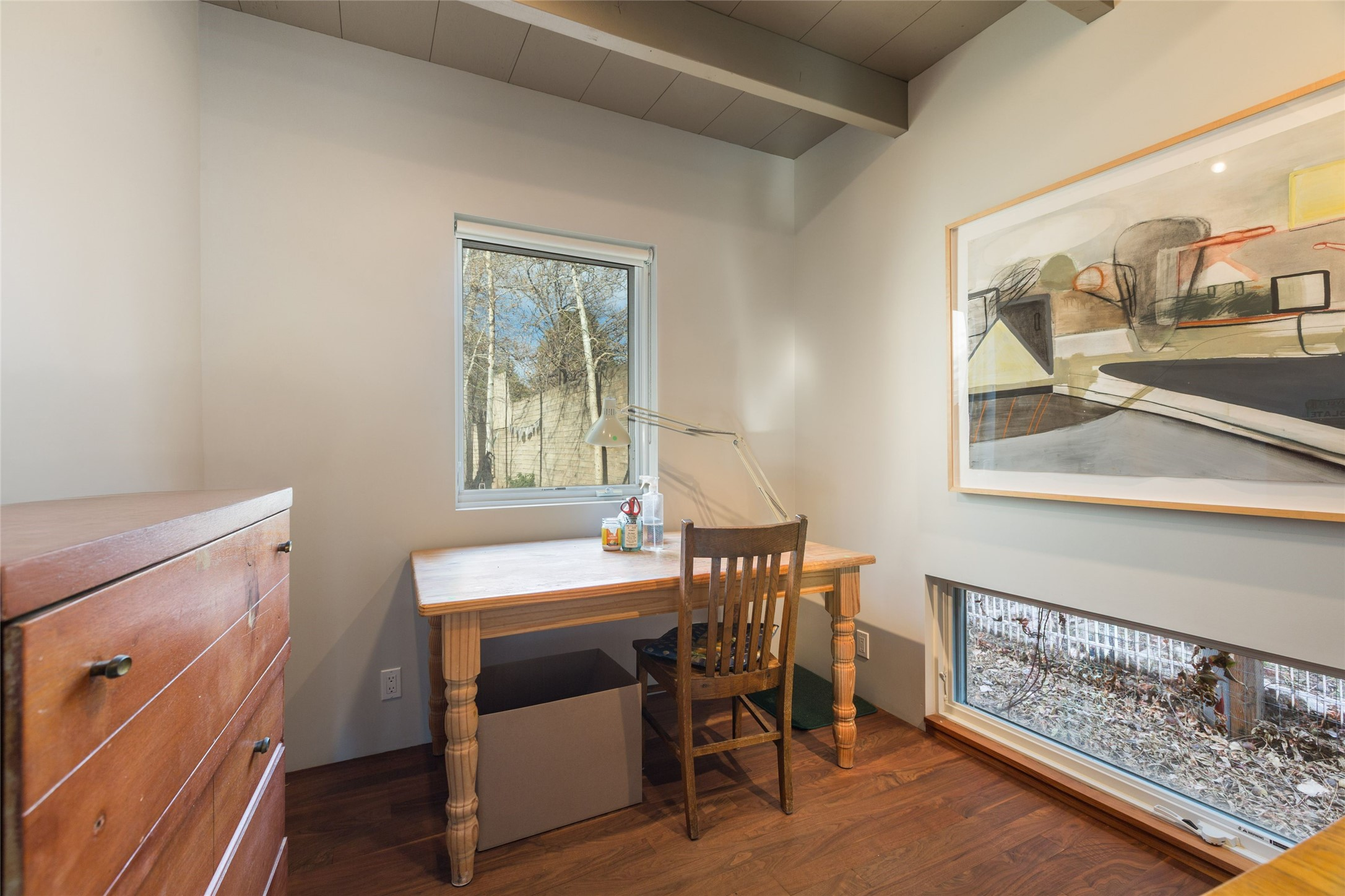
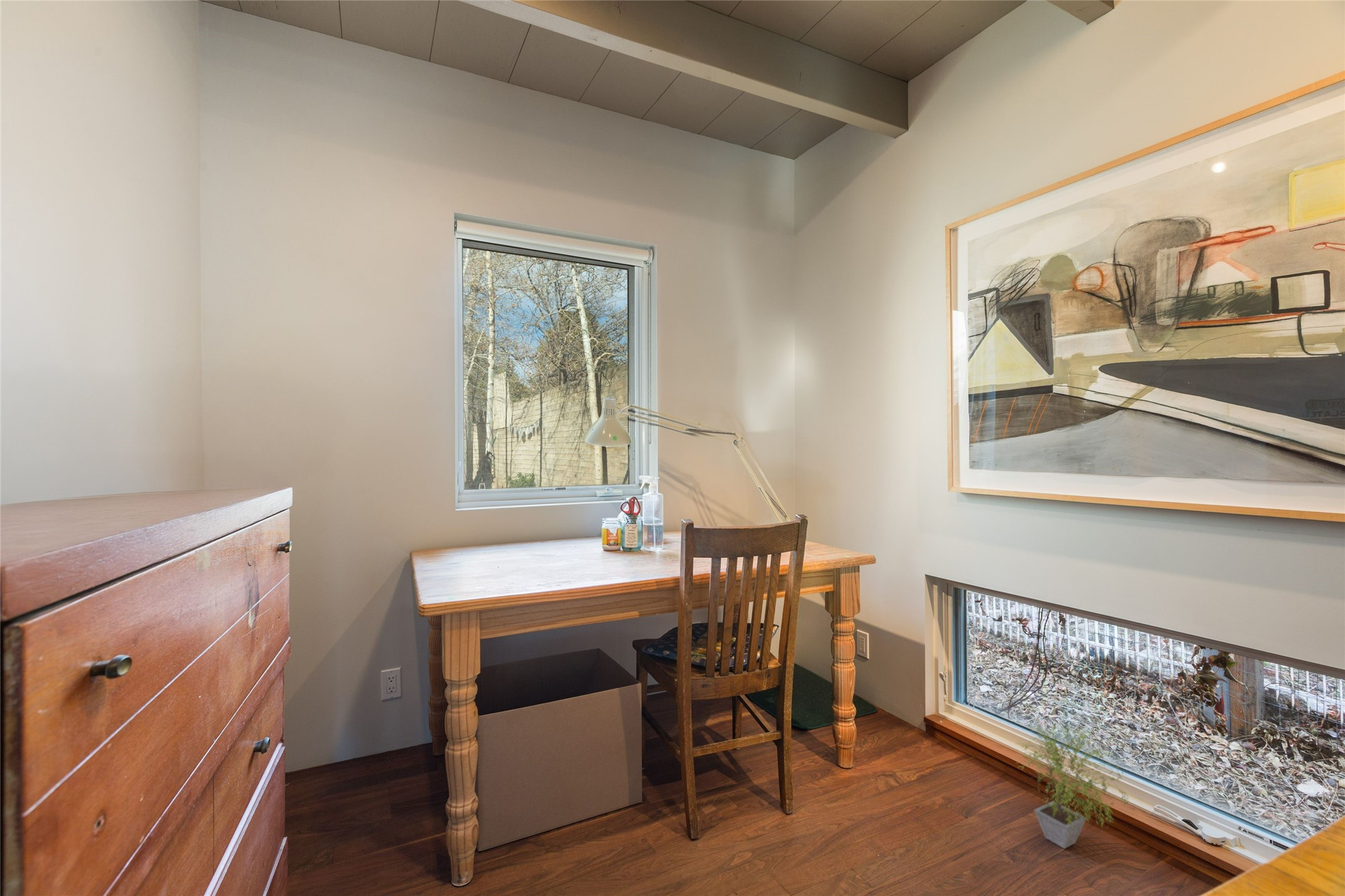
+ potted plant (1070, 778)
